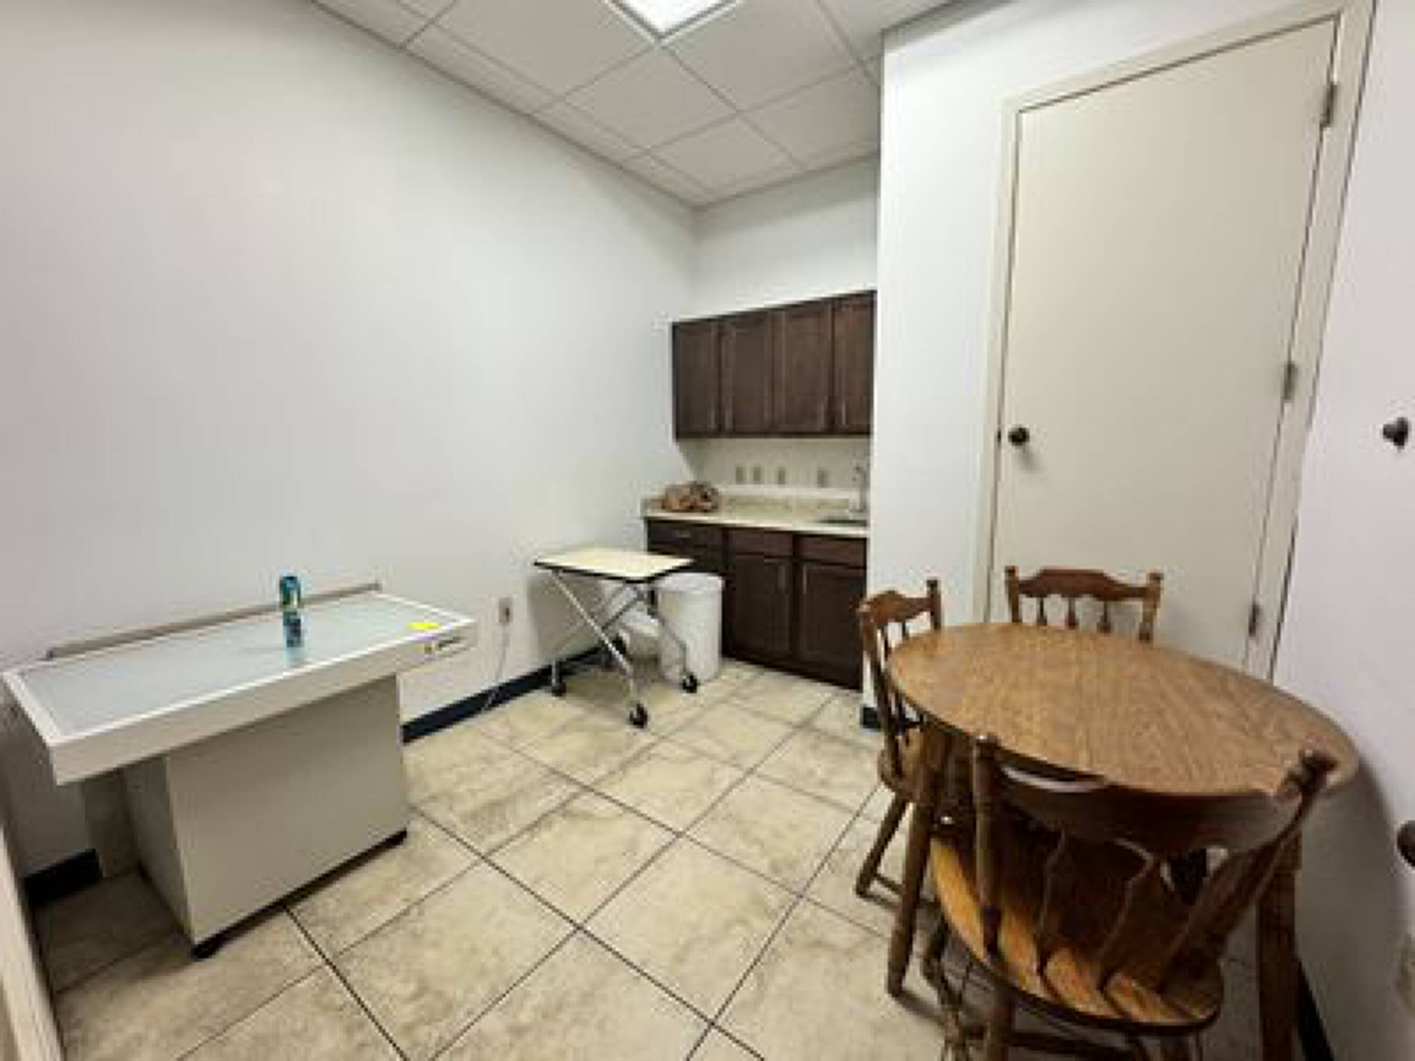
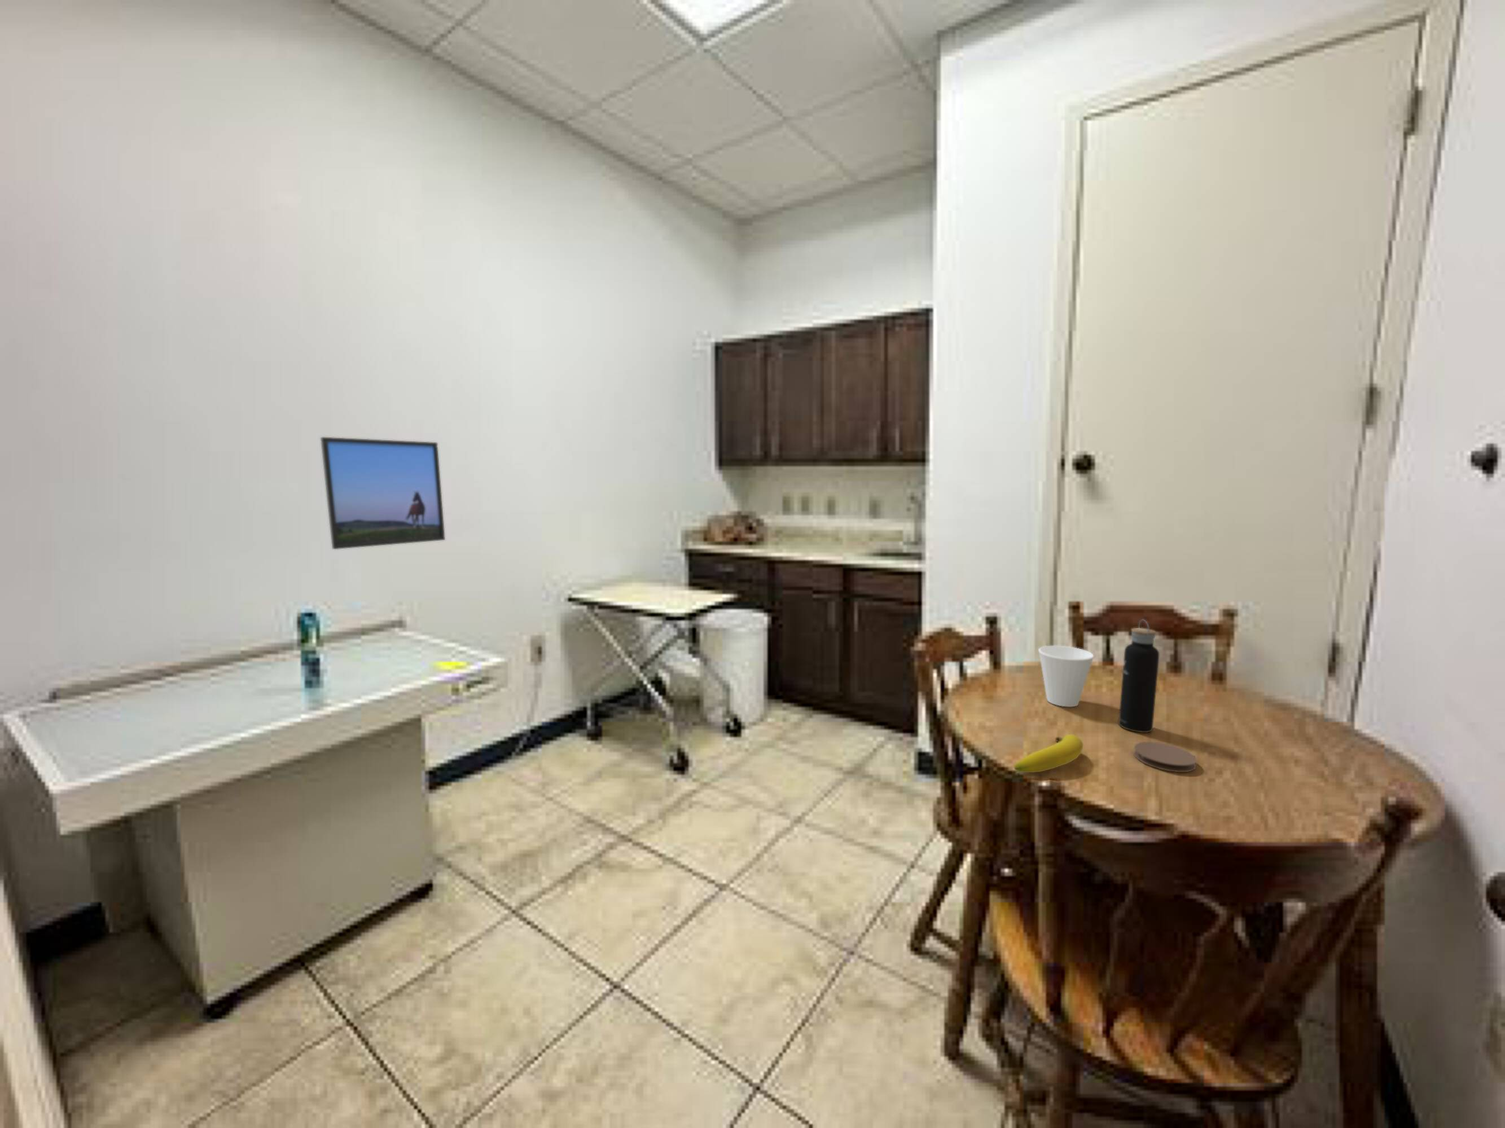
+ cup (1064, 677)
+ water bottle (1139, 674)
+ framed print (388, 493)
+ coaster (1164, 756)
+ fruit (1054, 750)
